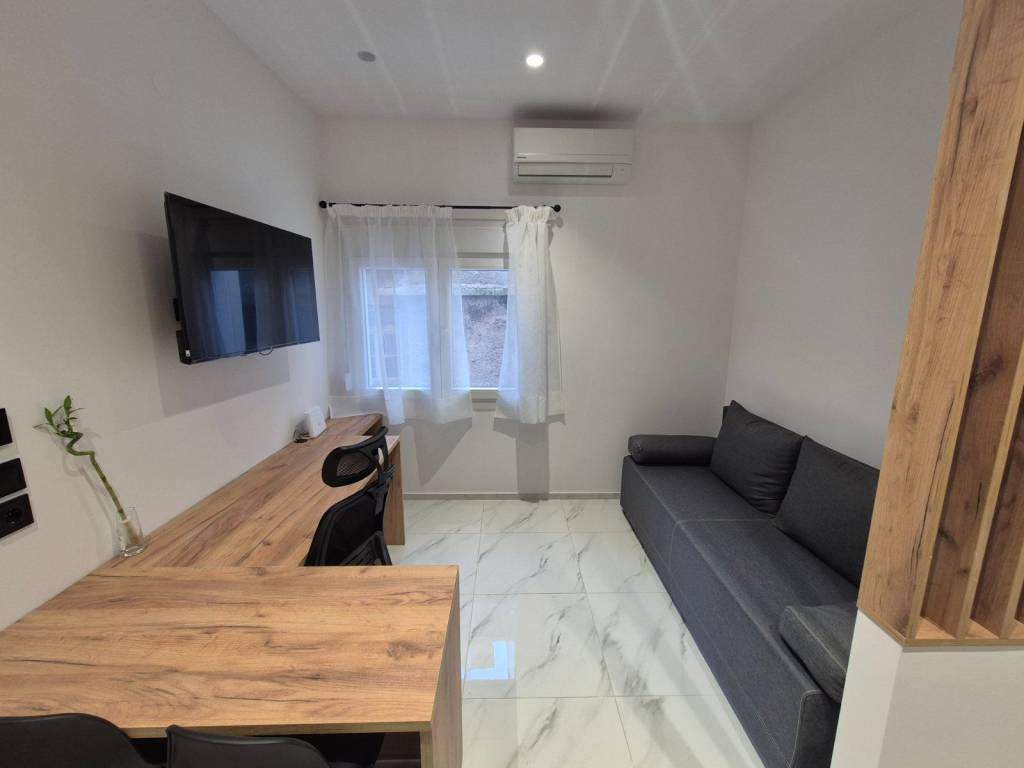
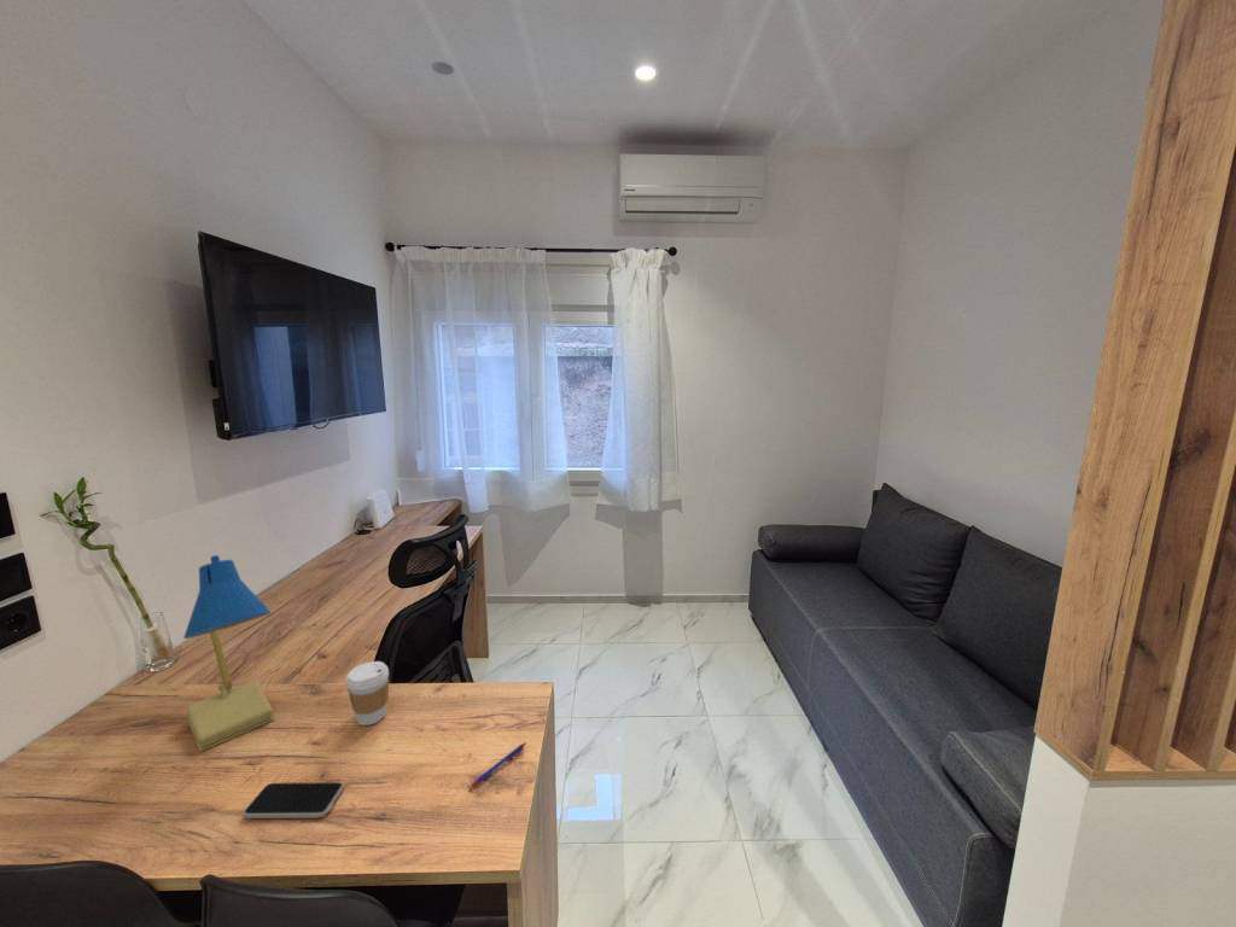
+ pen (499, 764)
+ smartphone (296, 799)
+ desk lamp (217, 634)
+ coffee cup (368, 693)
